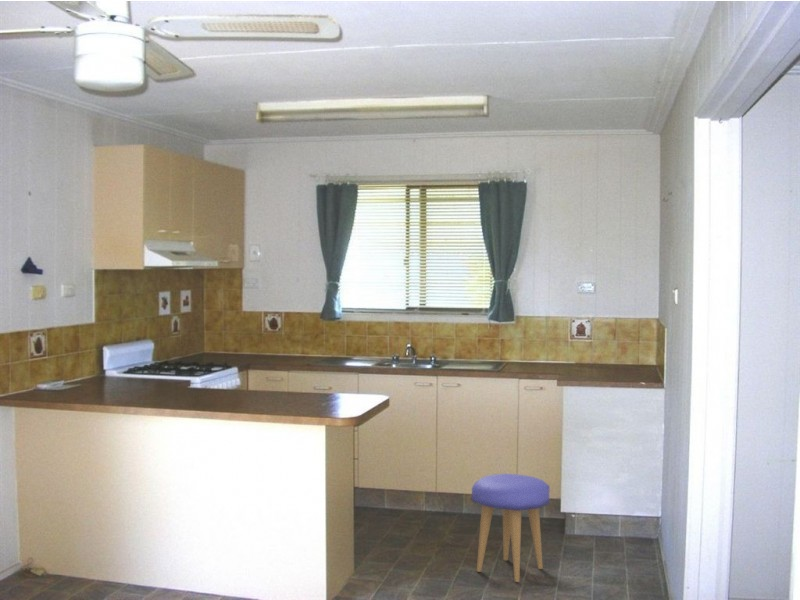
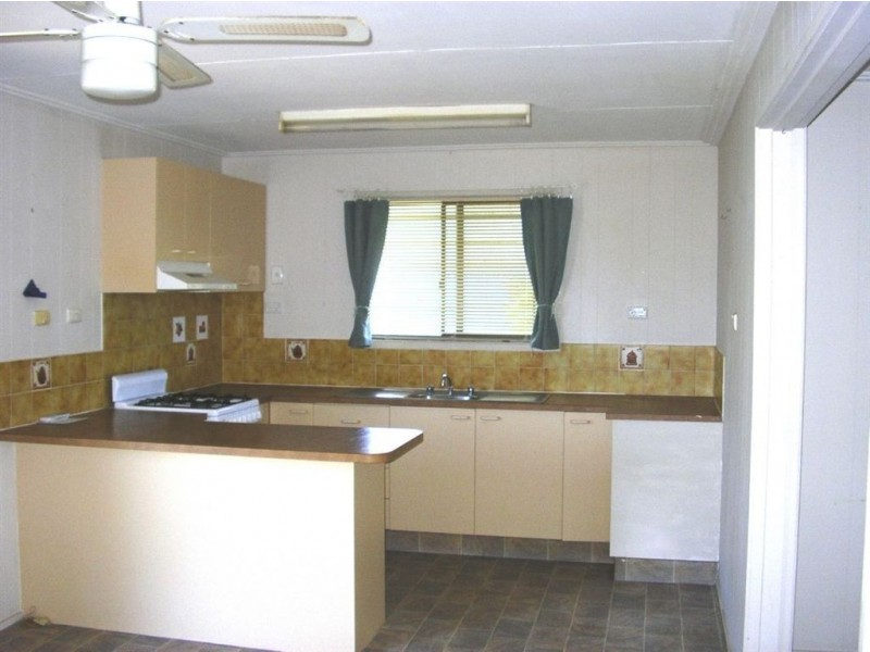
- stool (510, 525)
